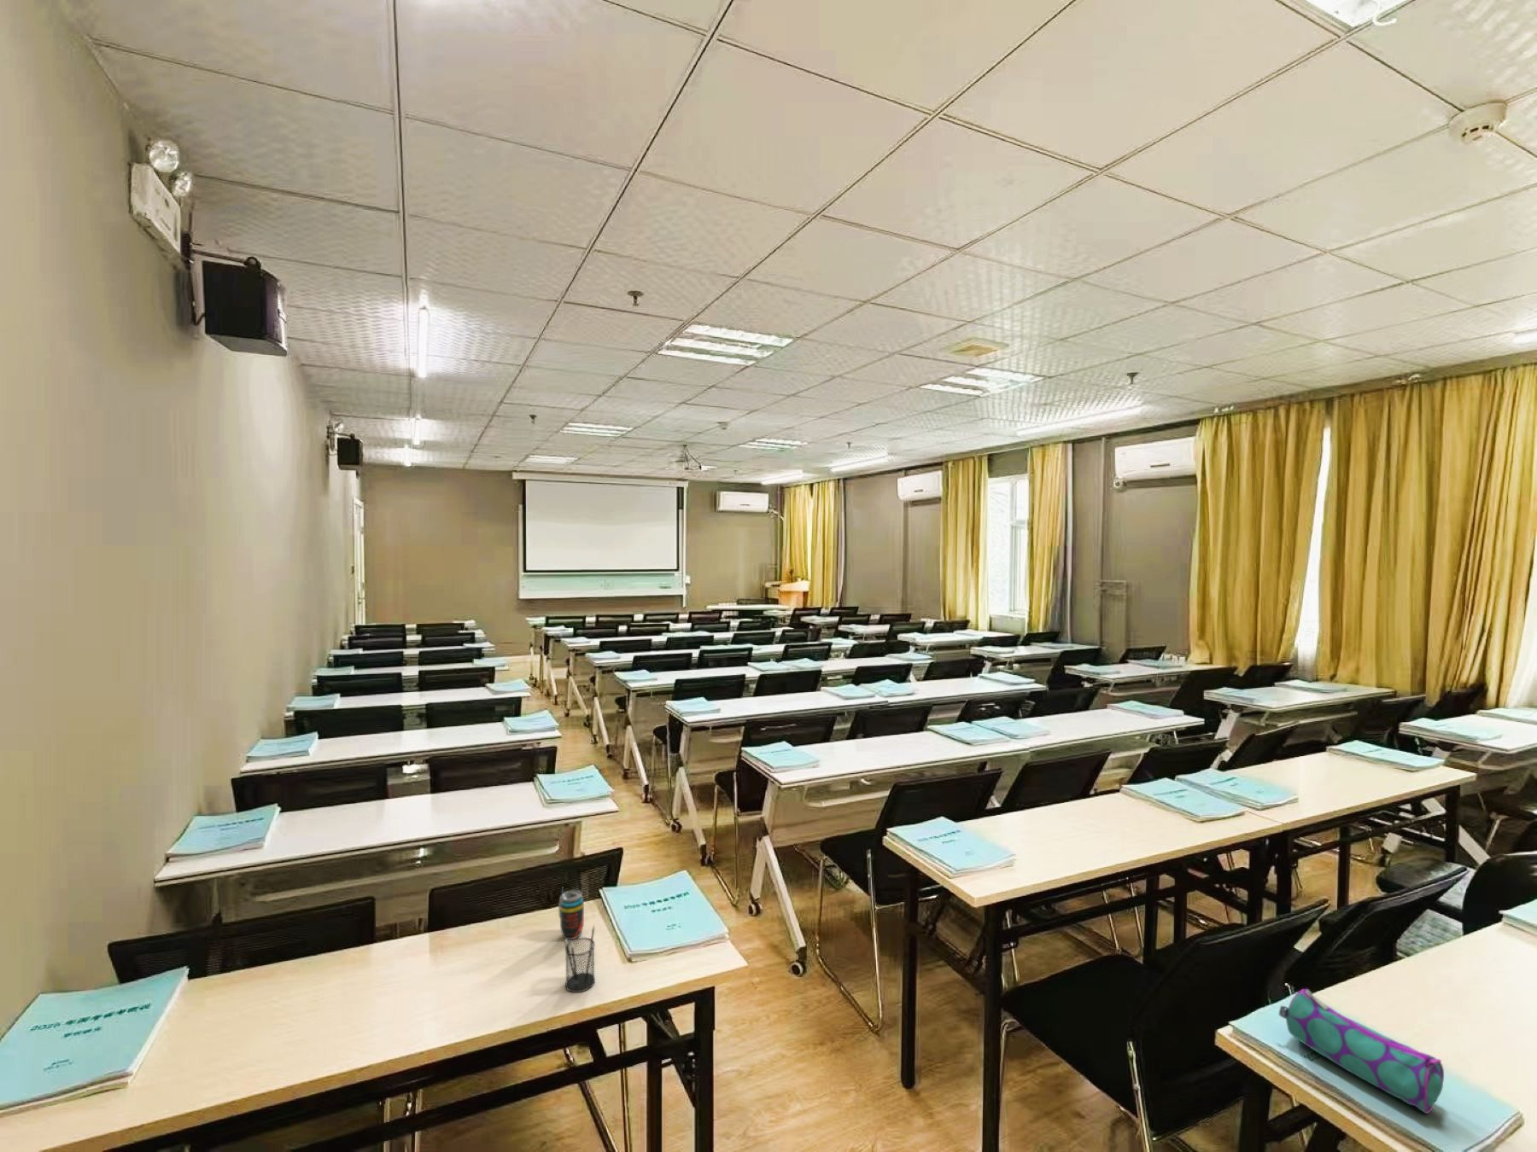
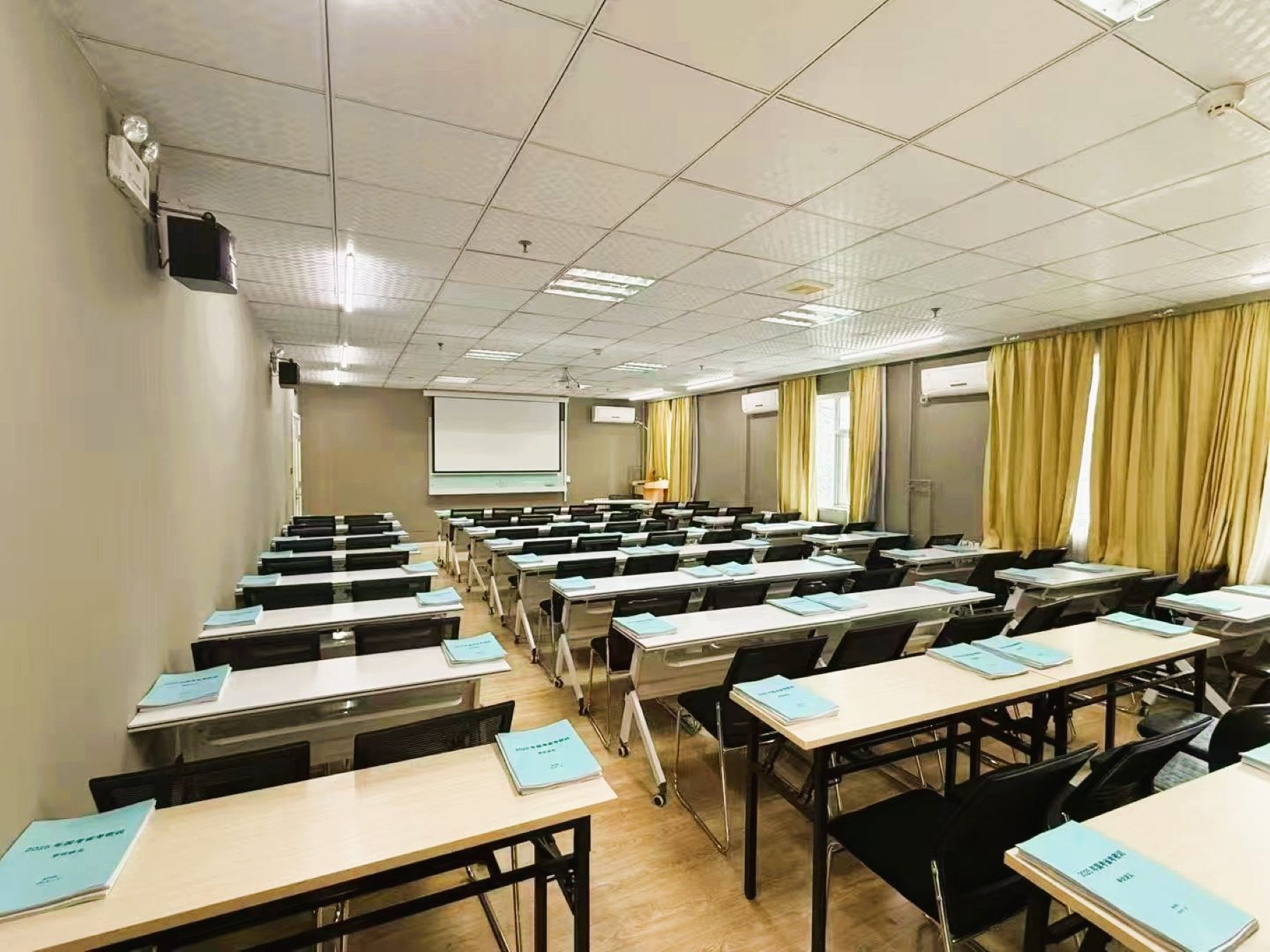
- beverage can (571, 910)
- pencil holder (580, 955)
- pencil case (1359, 1044)
